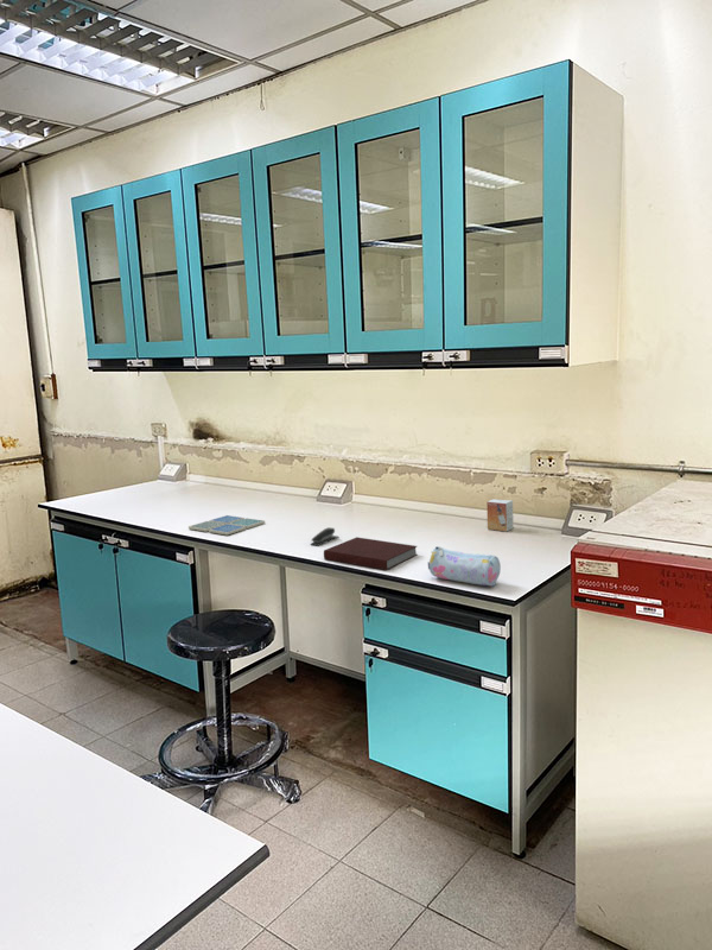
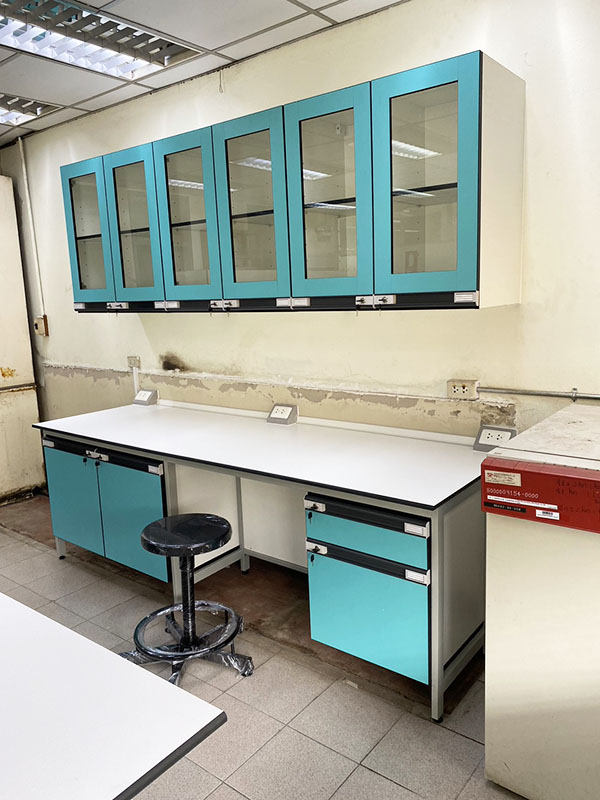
- stapler (324, 536)
- notebook (370, 552)
- pencil case (464, 565)
- small box (500, 514)
- drink coaster (227, 524)
